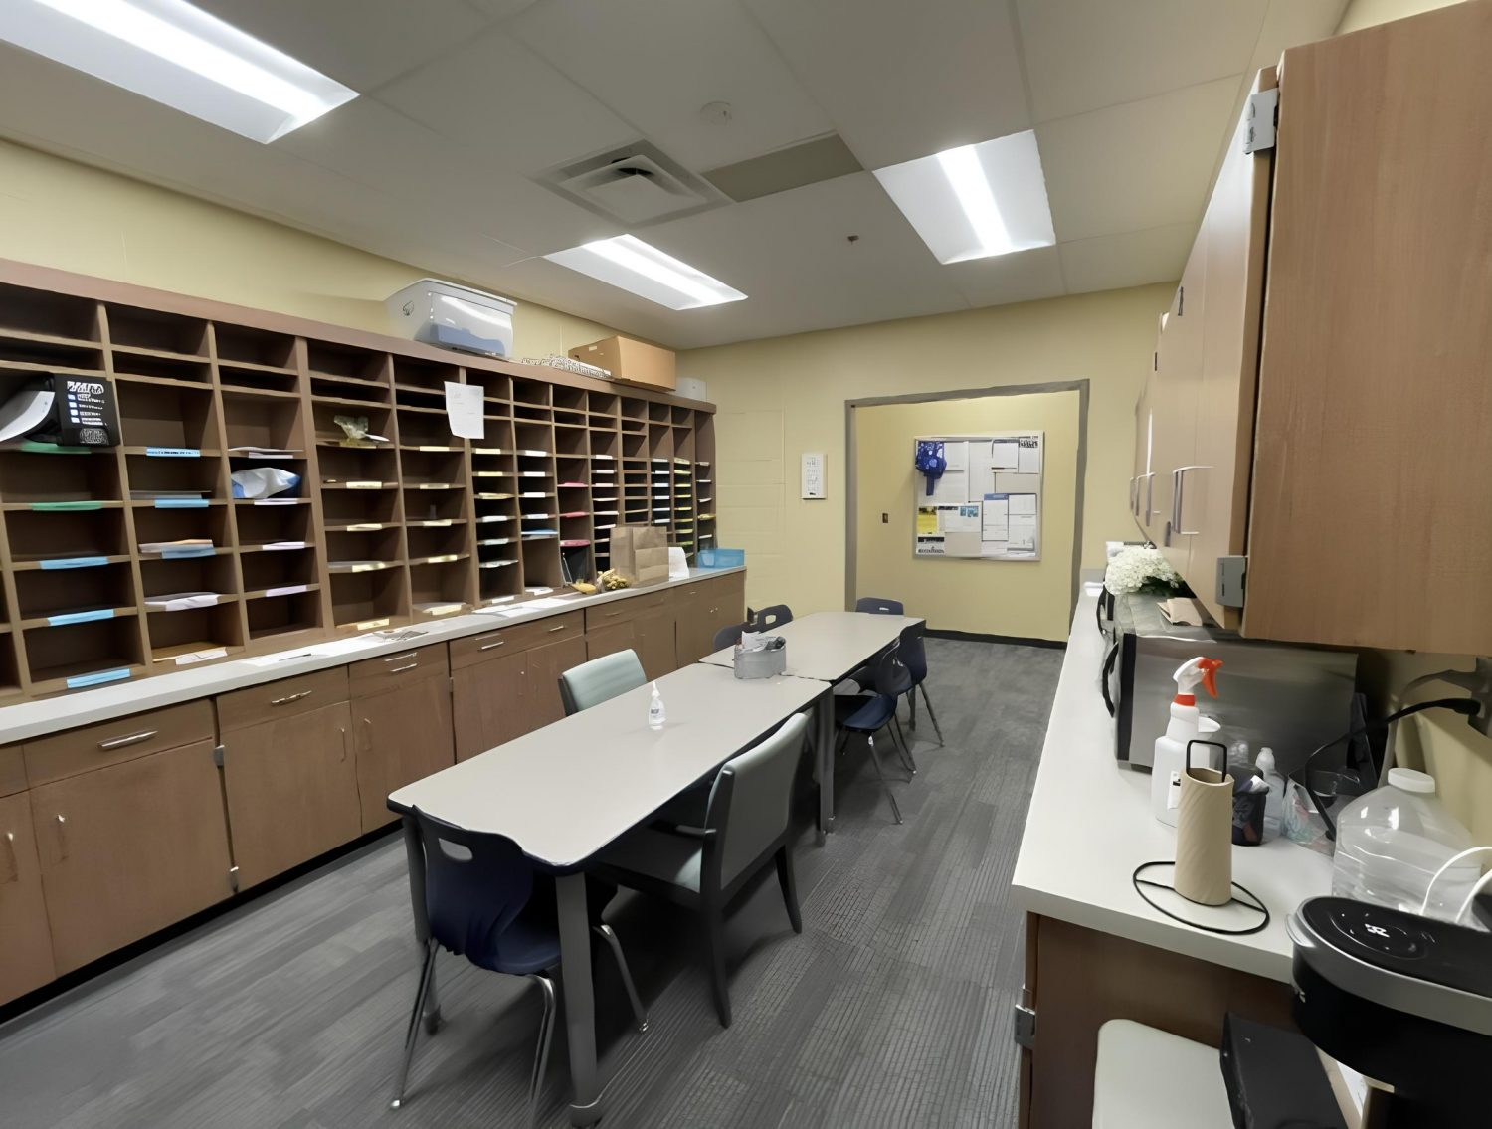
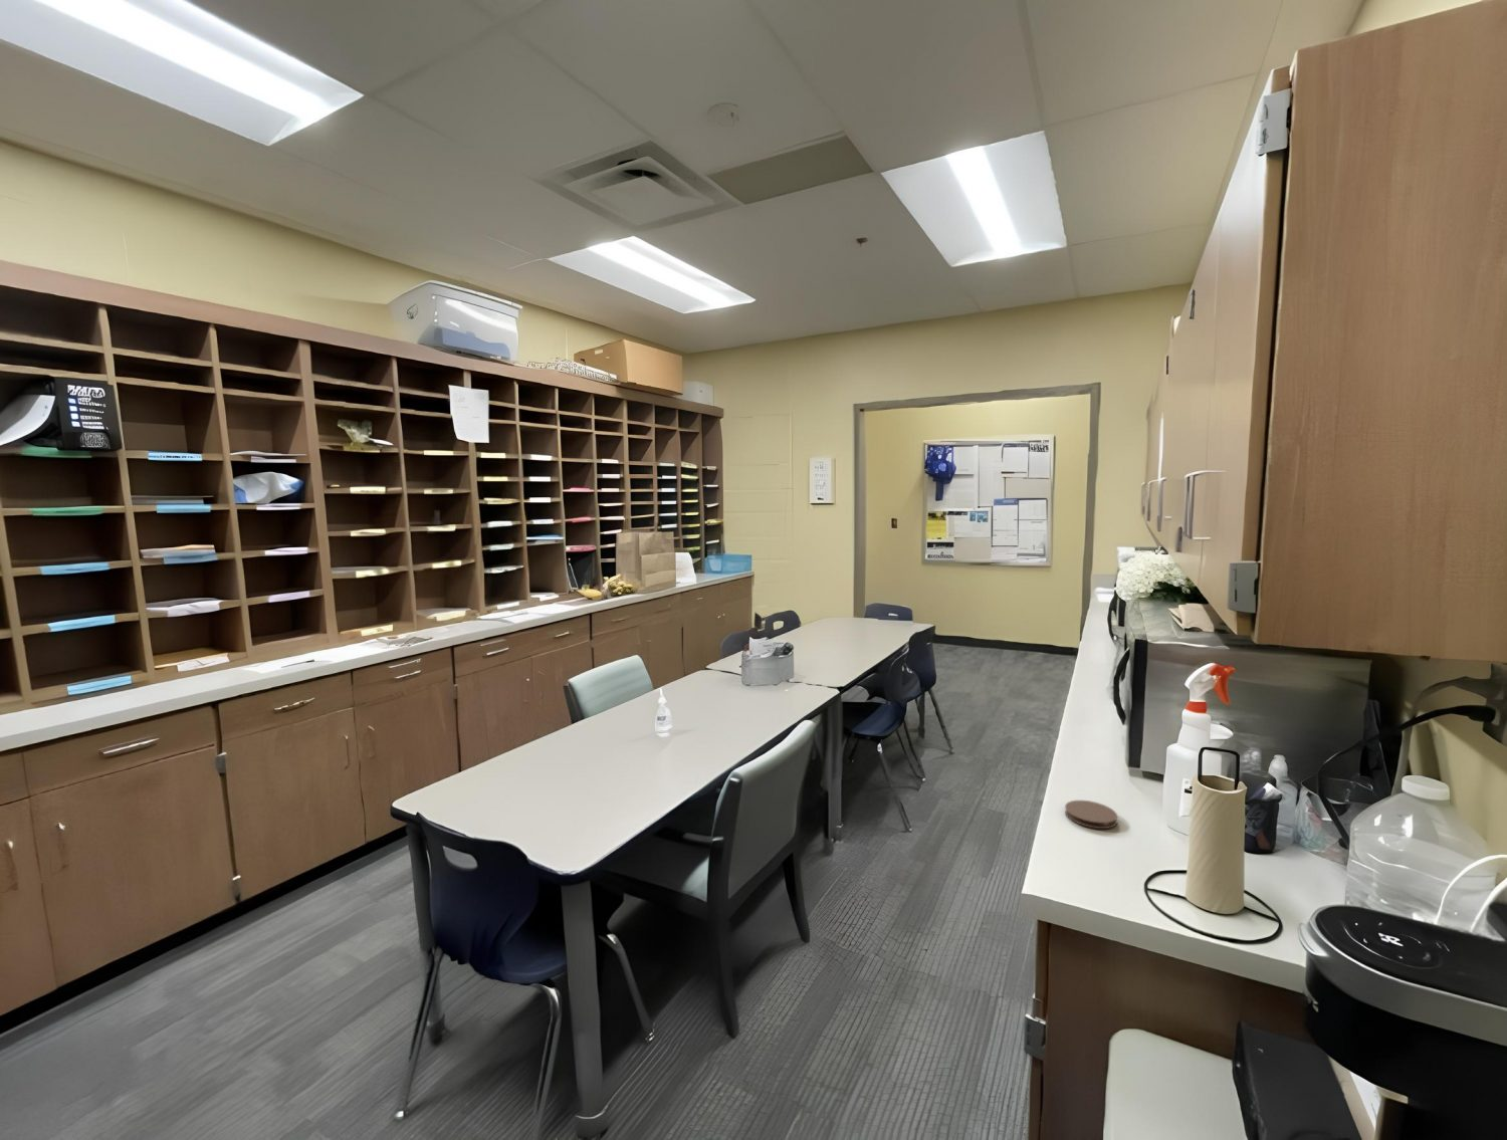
+ coaster (1090, 813)
